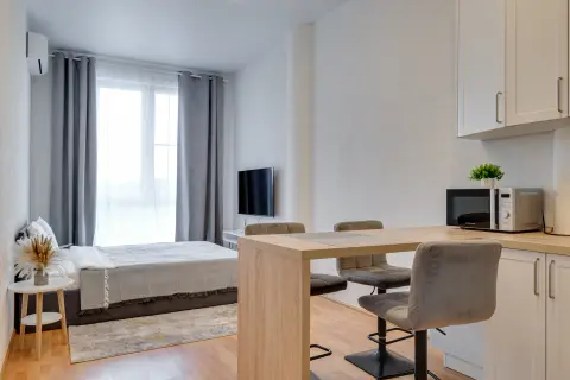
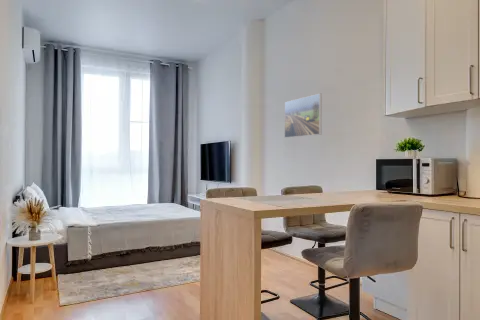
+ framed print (301, 117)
